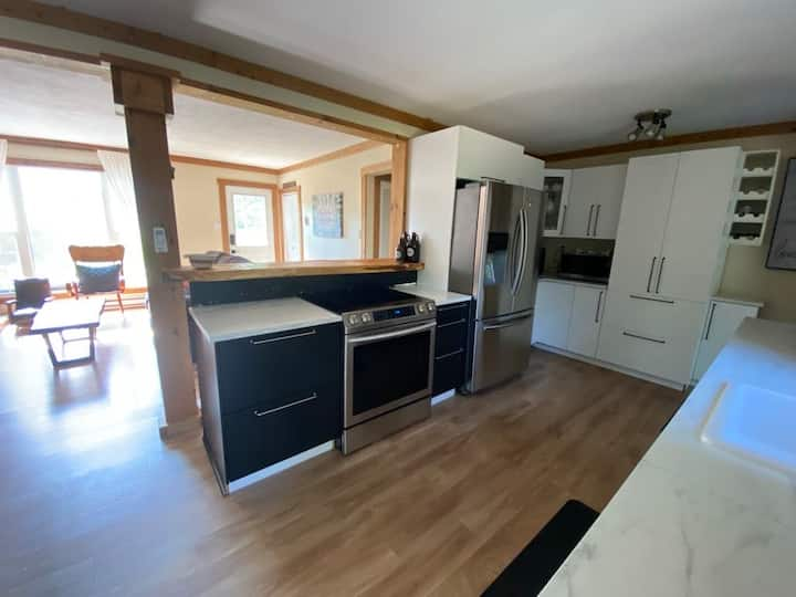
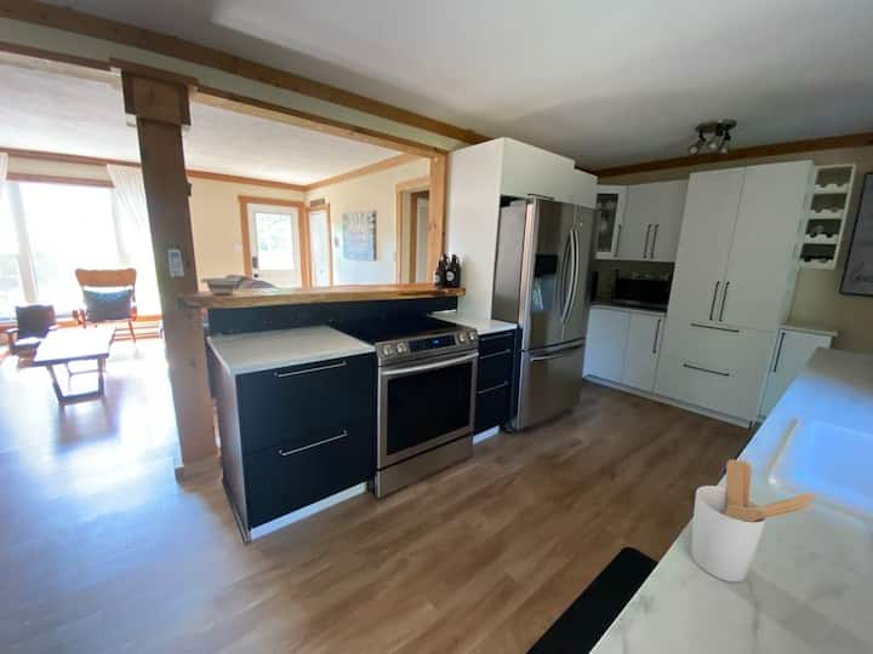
+ utensil holder (746, 526)
